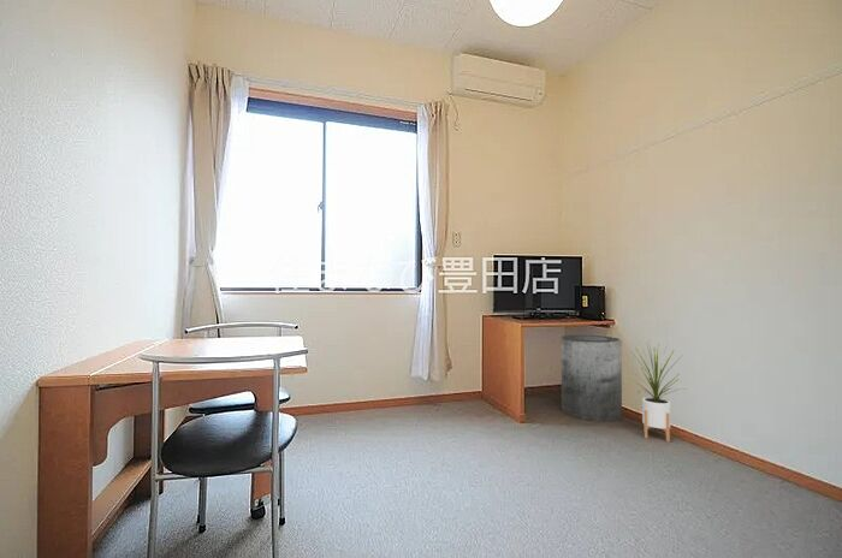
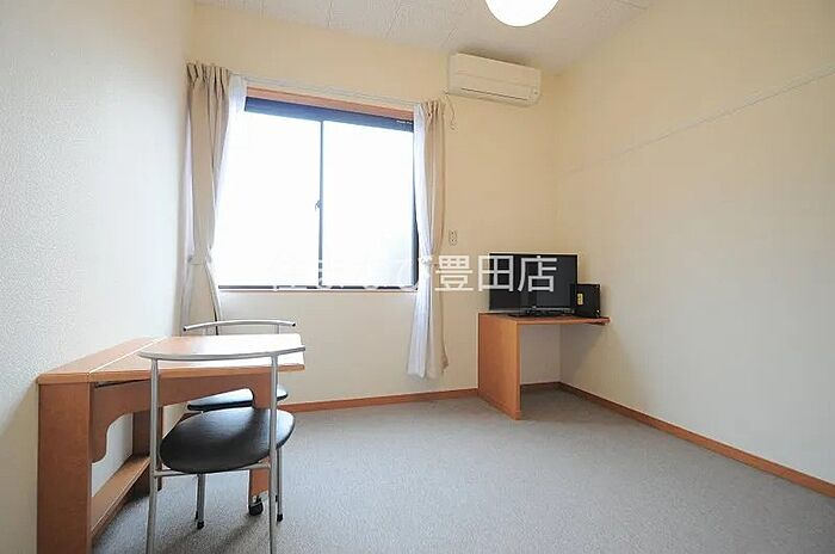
- trash can (591, 375)
- house plant (657, 388)
